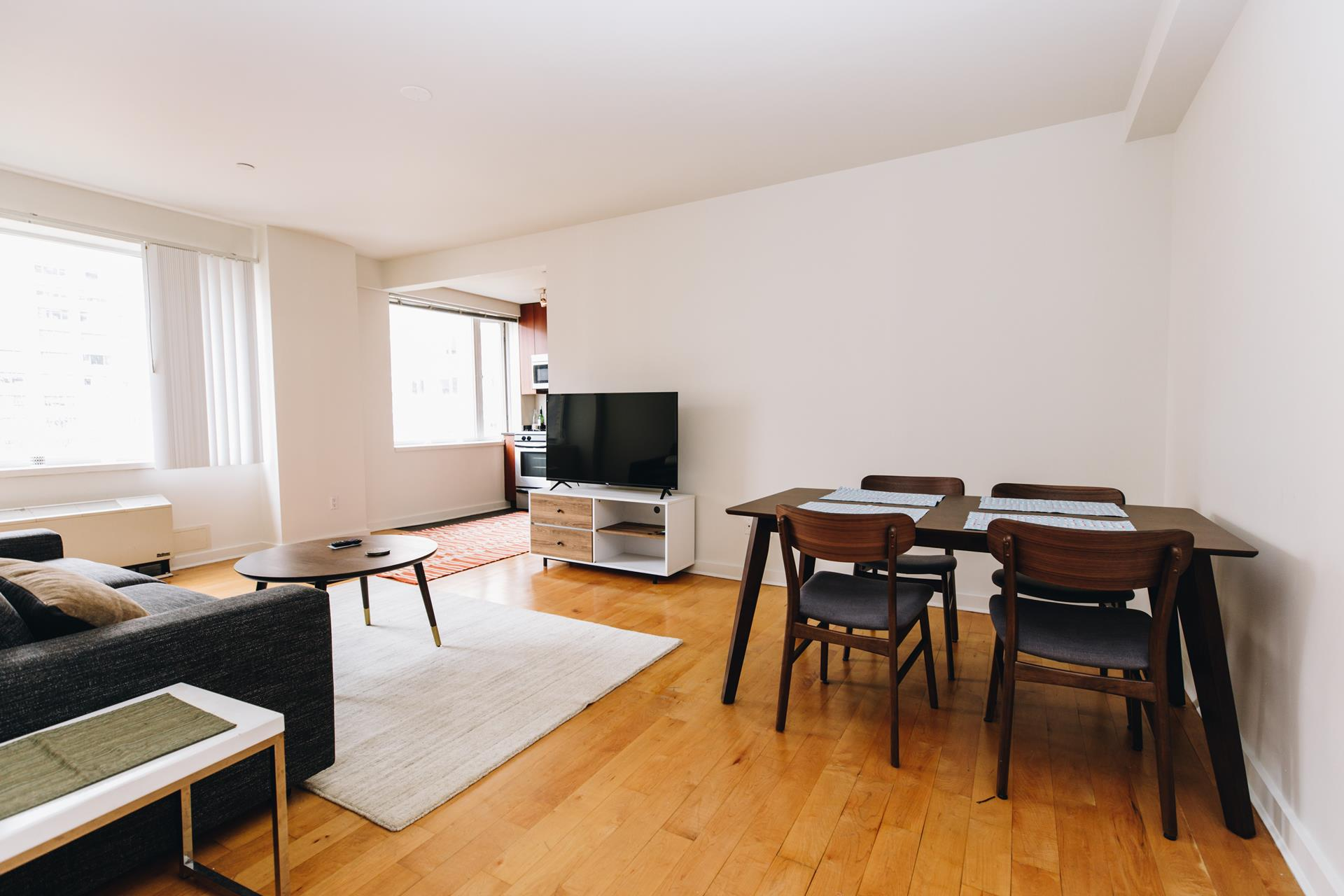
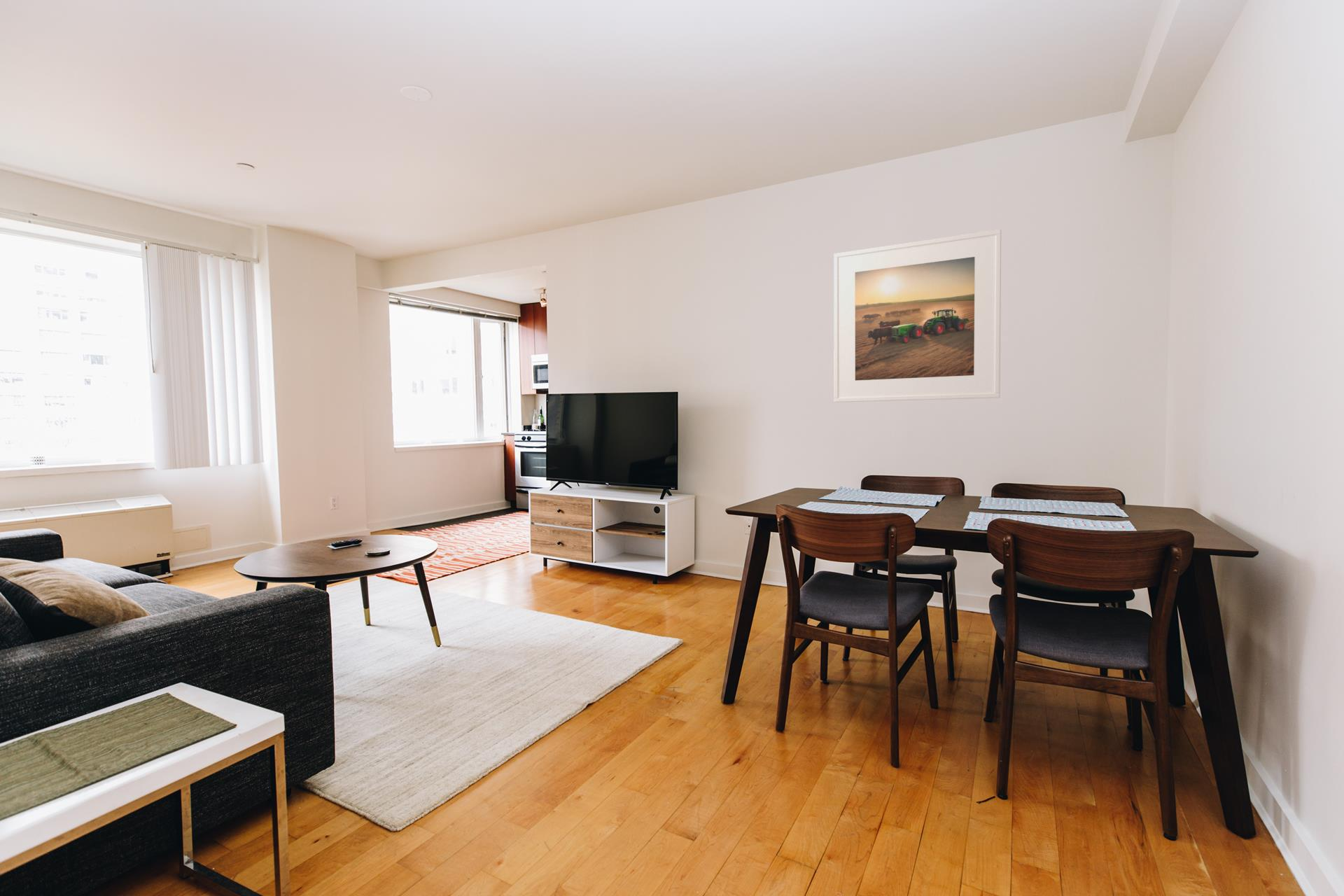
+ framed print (912, 321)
